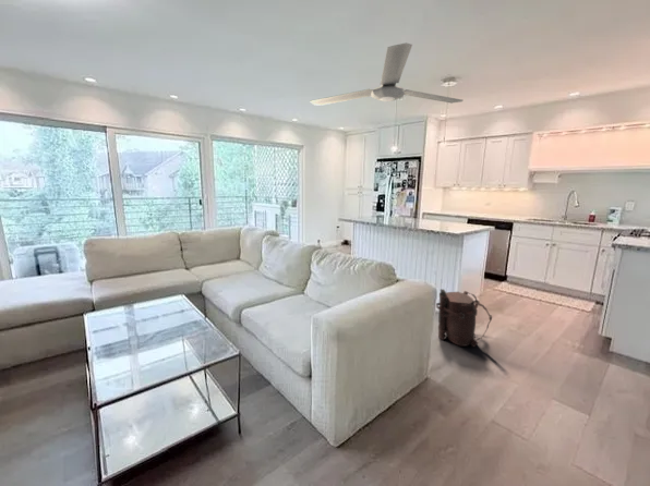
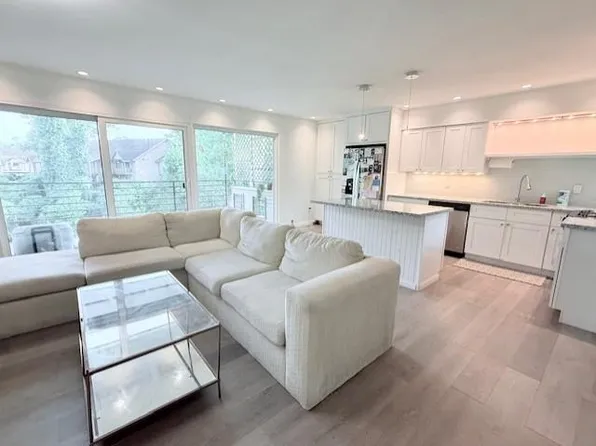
- ceiling fan (385, 76)
- backpack (459, 315)
